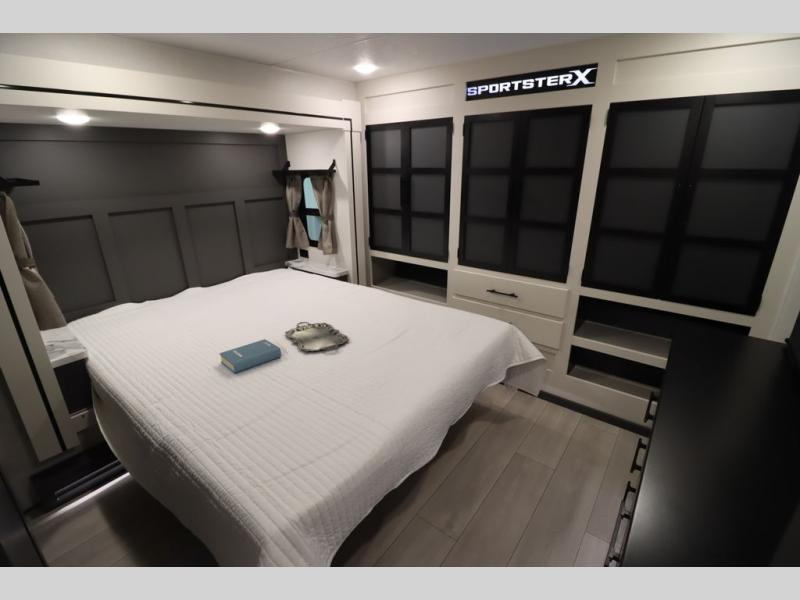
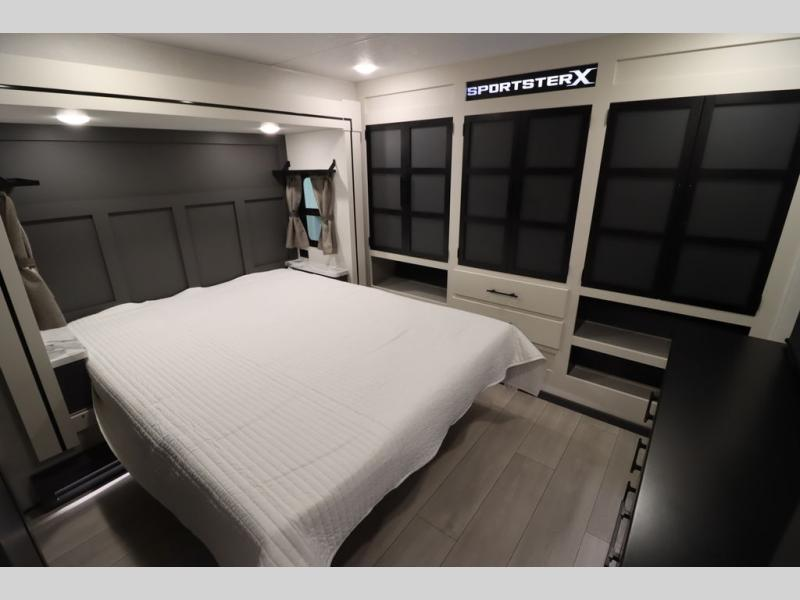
- serving tray (316, 335)
- hardback book (251, 355)
